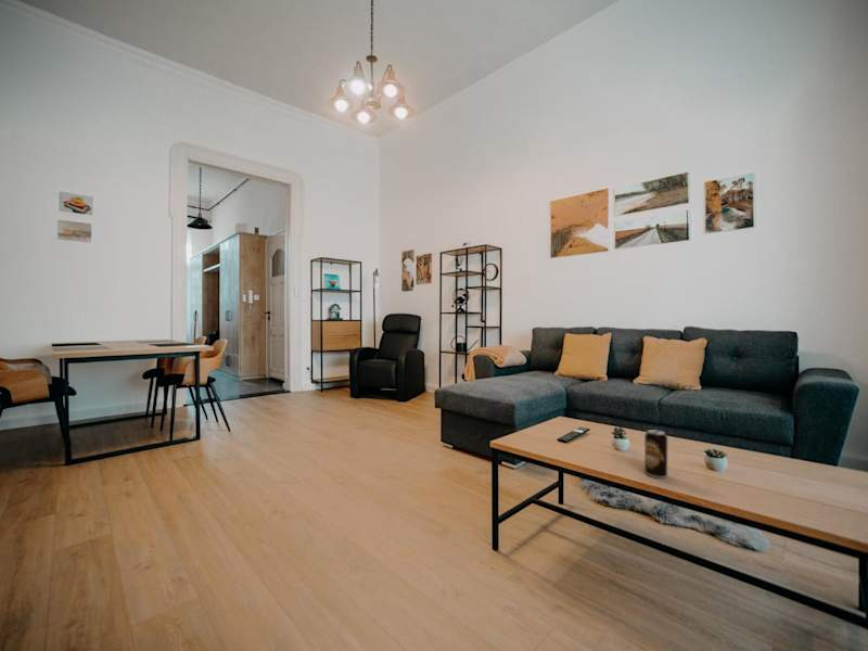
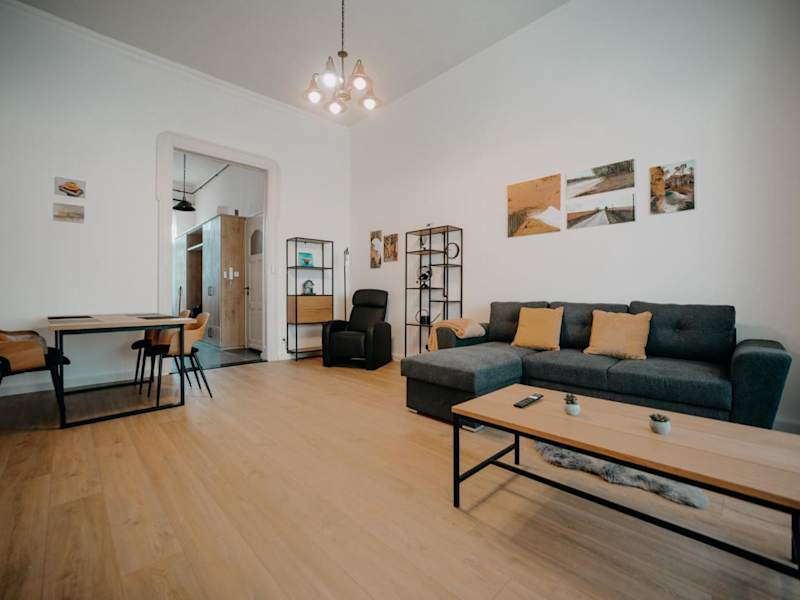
- beverage can (655, 452)
